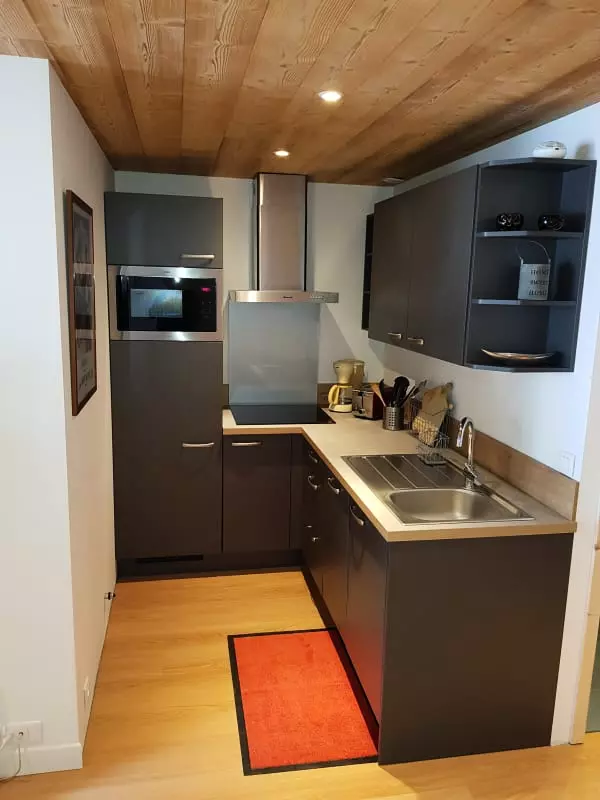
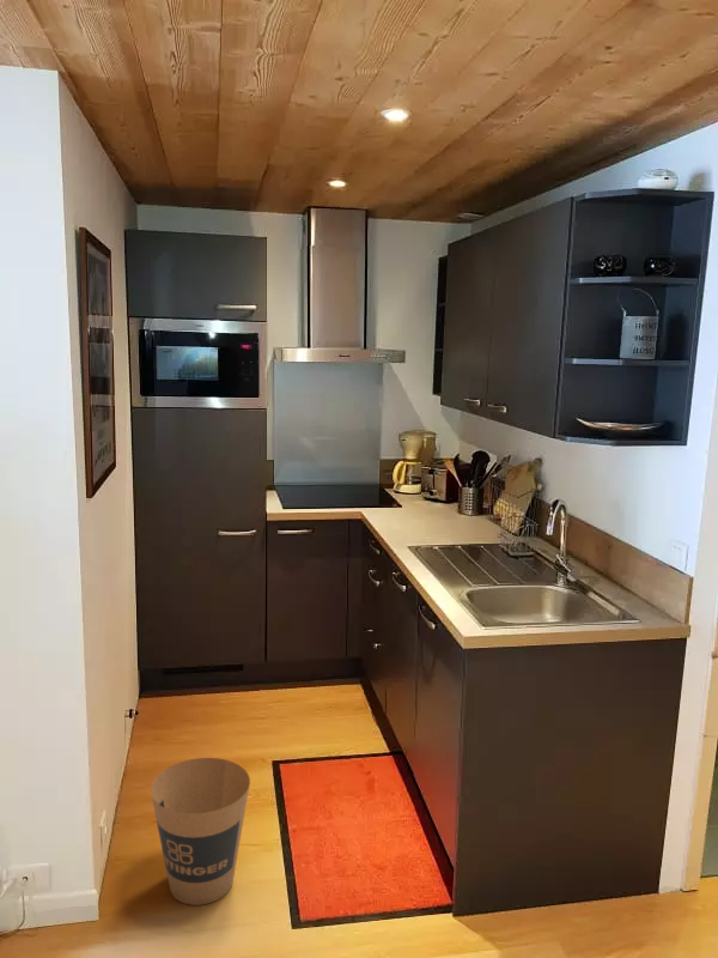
+ trash can (201, 833)
